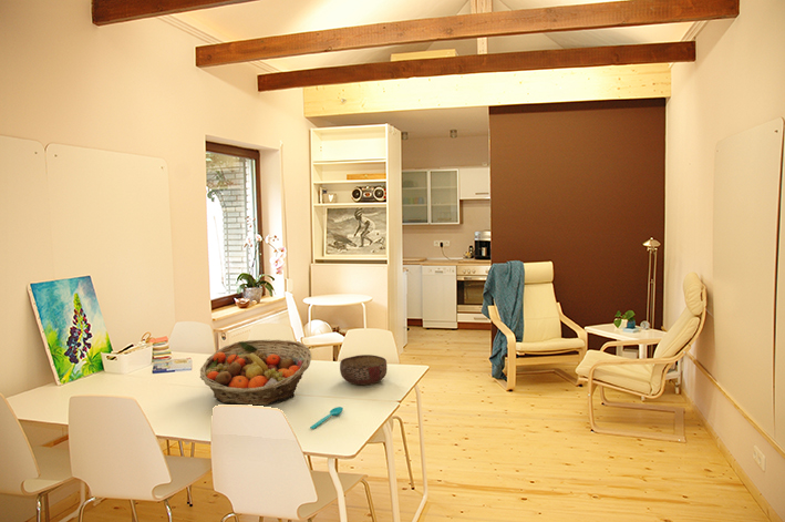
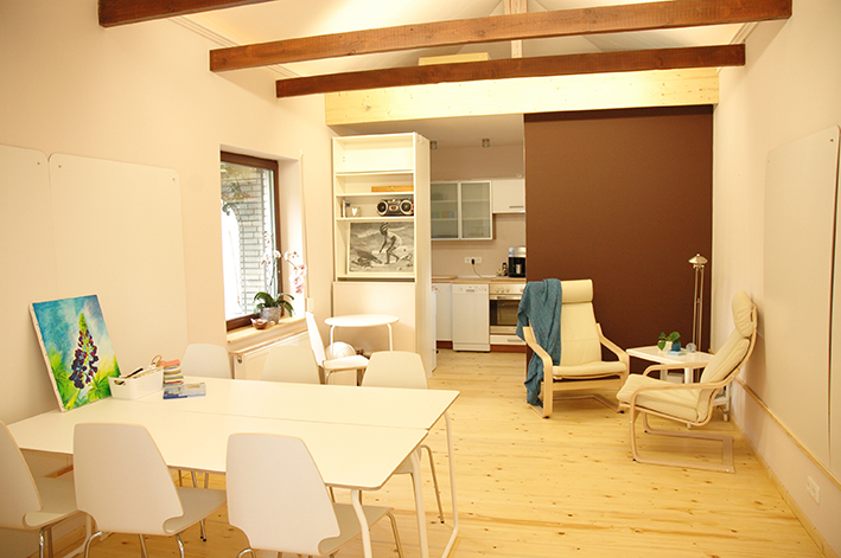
- fruit basket (256, 371)
- spoon (327, 417)
- bowl (363, 370)
